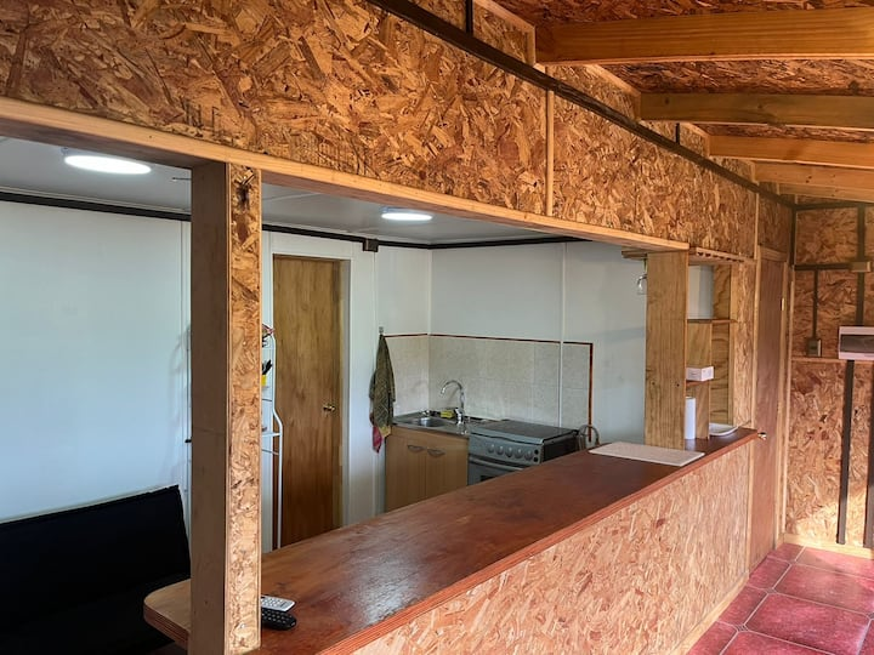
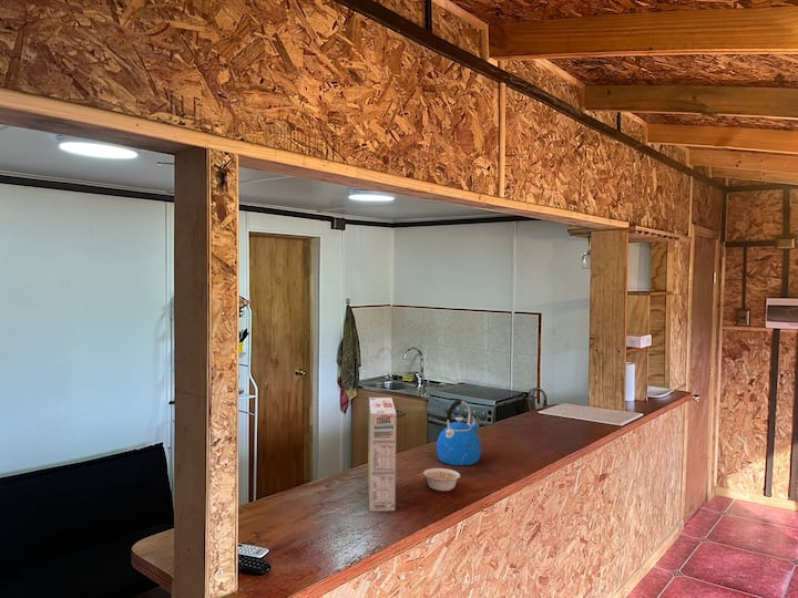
+ kettle (461, 429)
+ cereal box (380, 451)
+ legume (442, 478)
